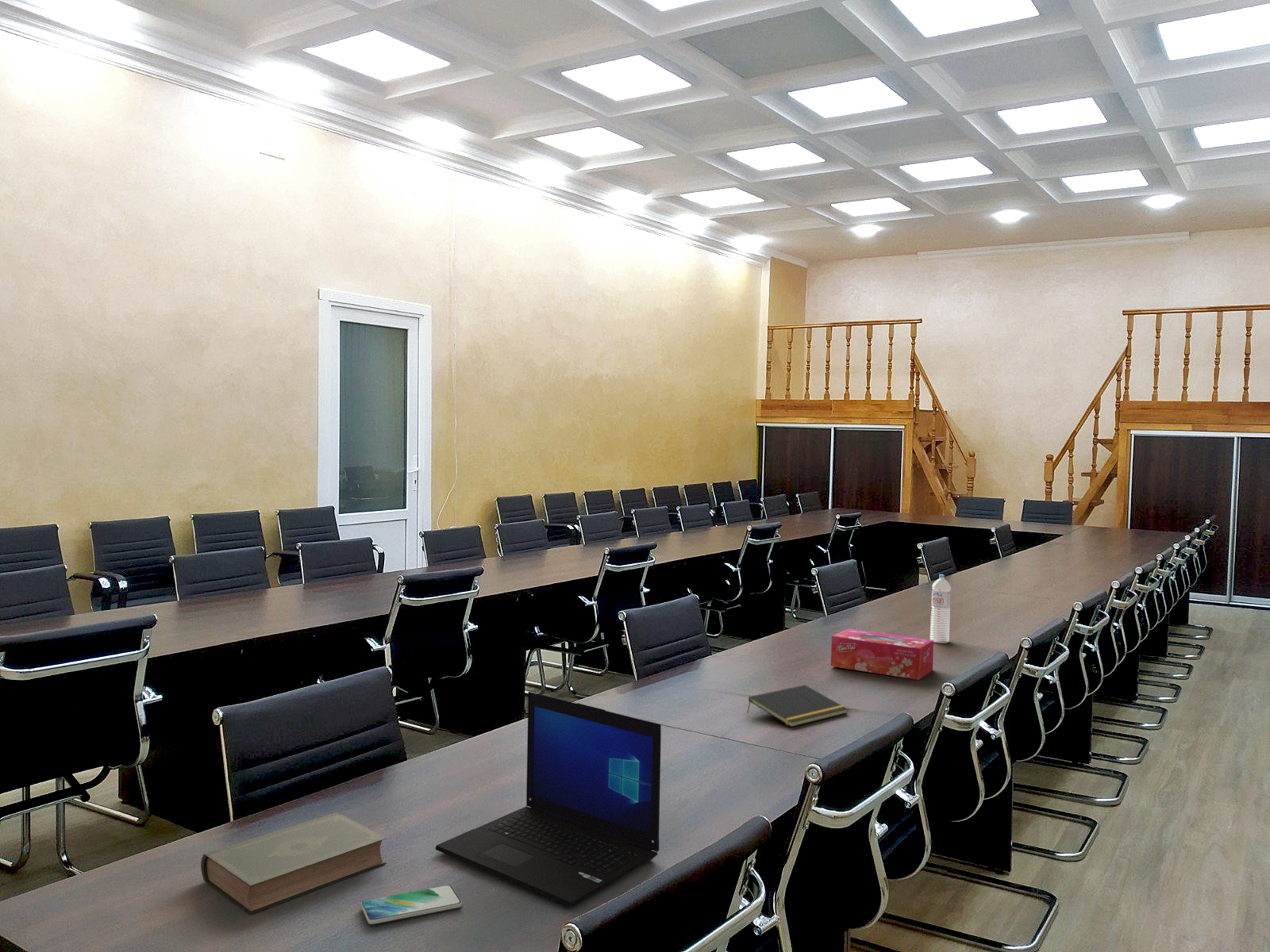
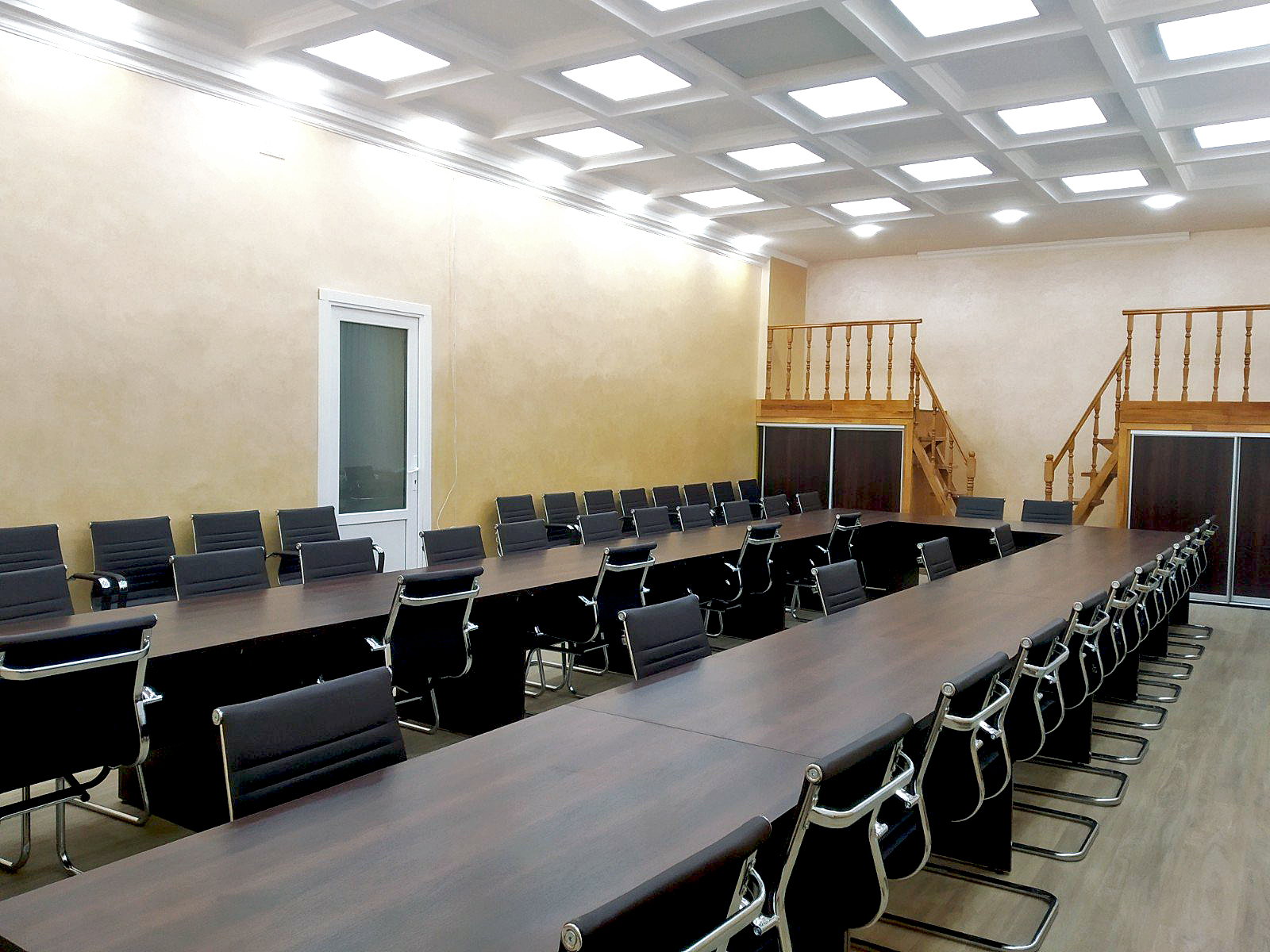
- tissue box (882, 653)
- water bottle (941, 608)
- notepad (798, 704)
- book (295, 858)
- smartphone (411, 904)
- laptop (548, 788)
